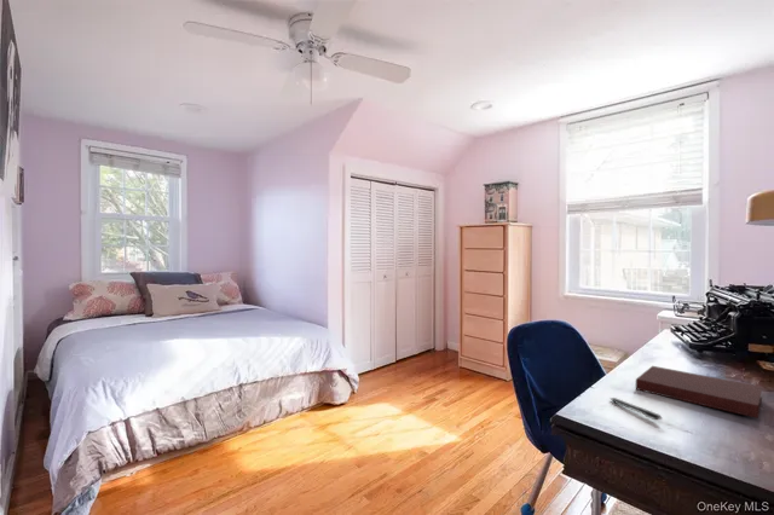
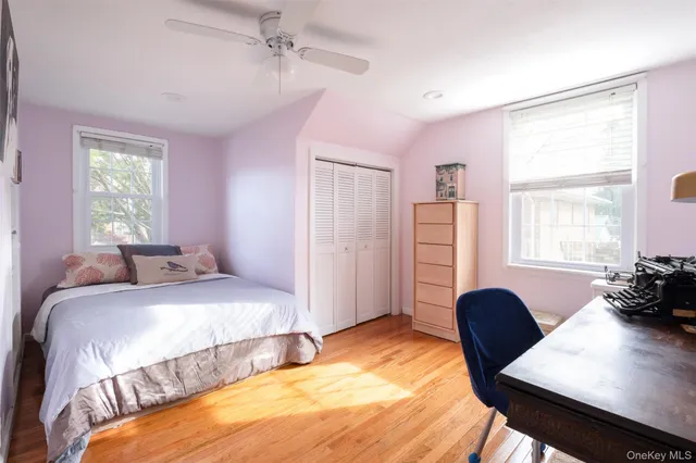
- pen (633, 406)
- notebook (697, 388)
